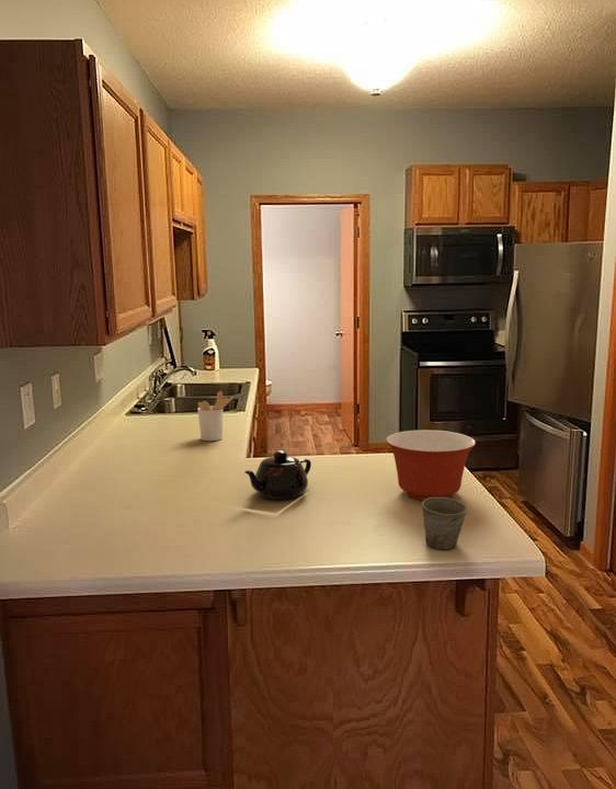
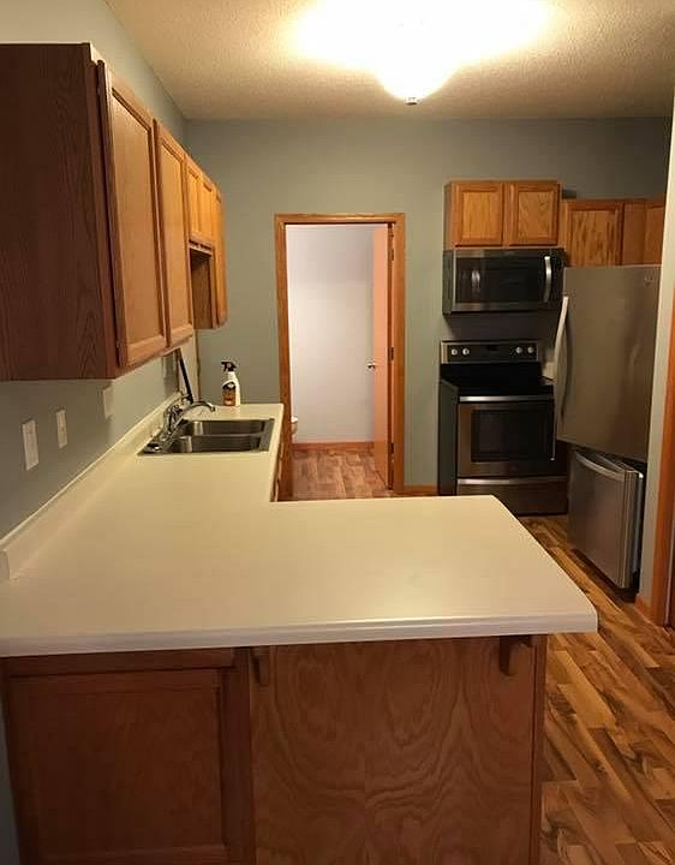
- utensil holder (215, 416)
- mixing bowl (430, 467)
- teapot (278, 473)
- mug (442, 522)
